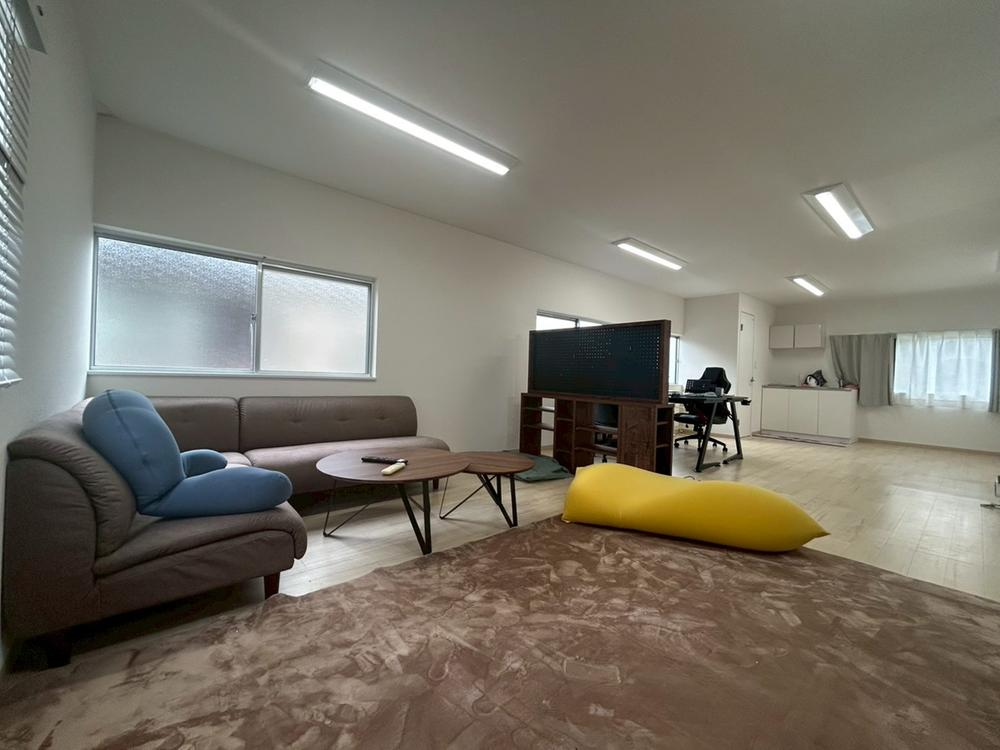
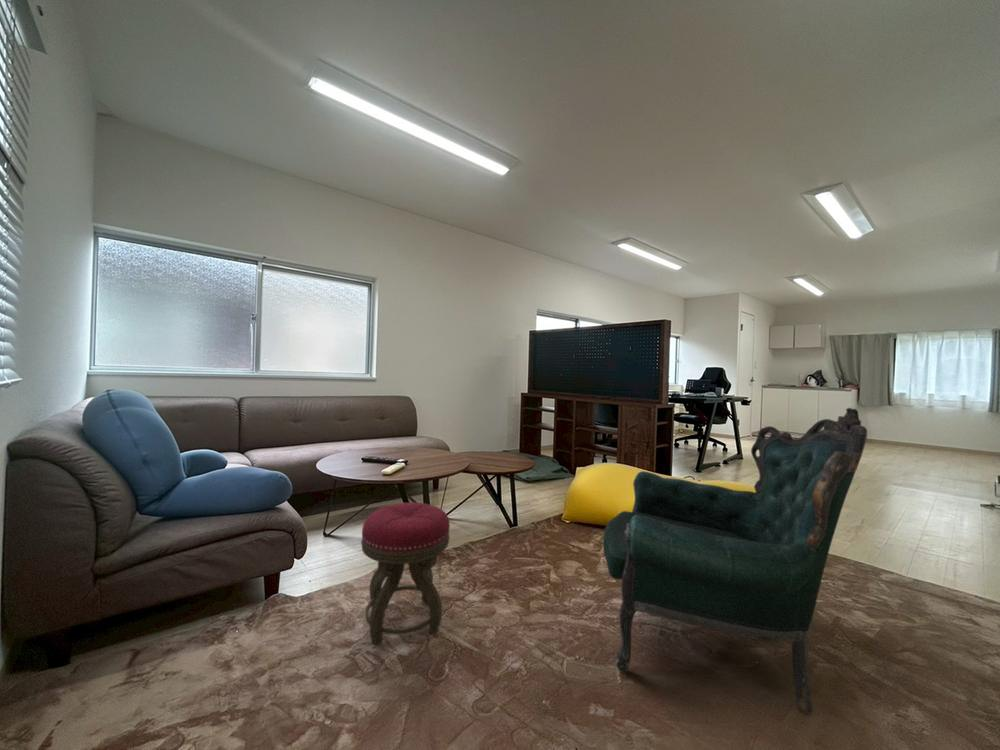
+ armchair (716, 520)
+ stool (404, 564)
